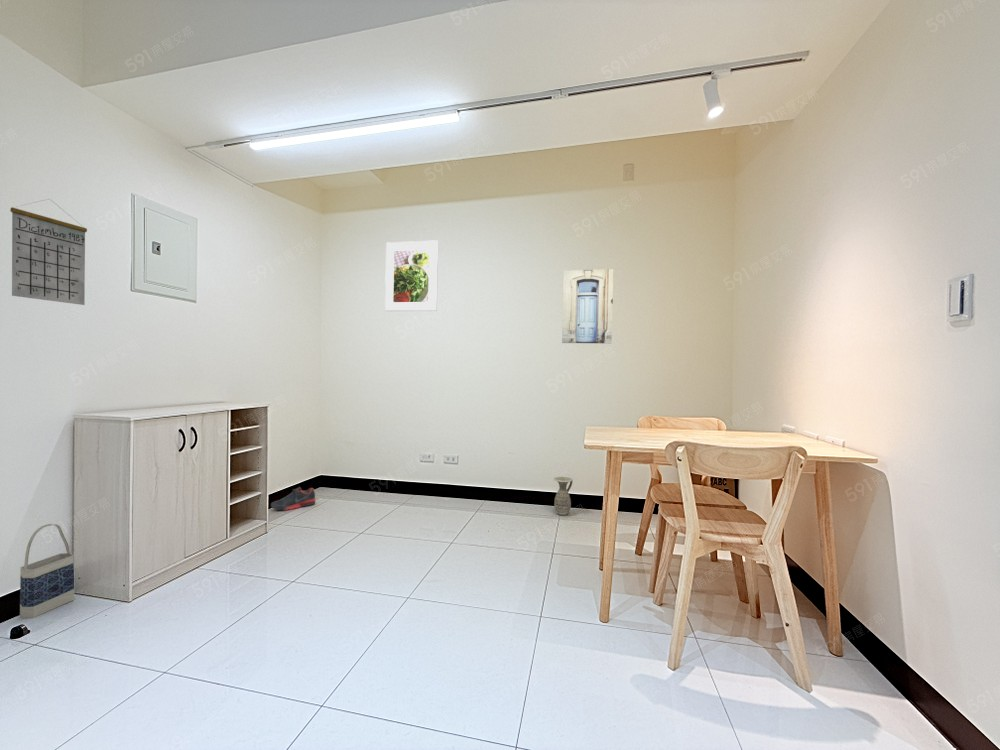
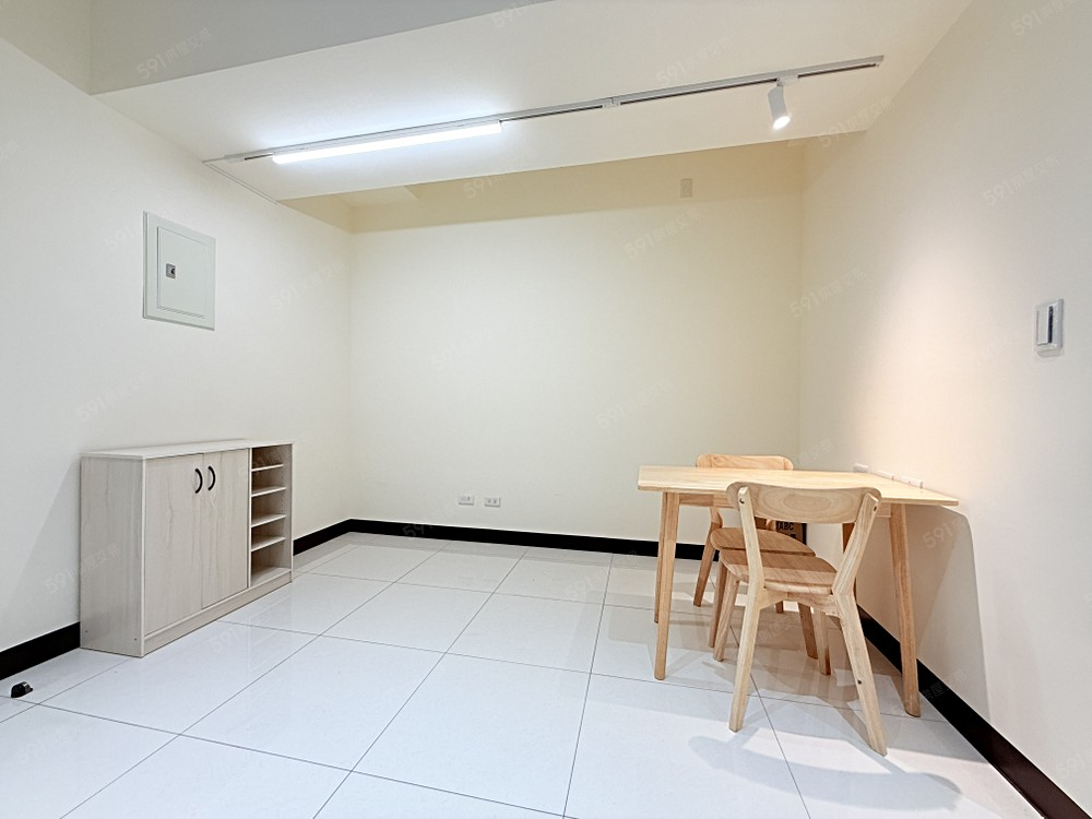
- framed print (411, 276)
- bag (47, 565)
- wall art (587, 306)
- shoe (293, 497)
- calendar (51, 249)
- ceramic jug (562, 496)
